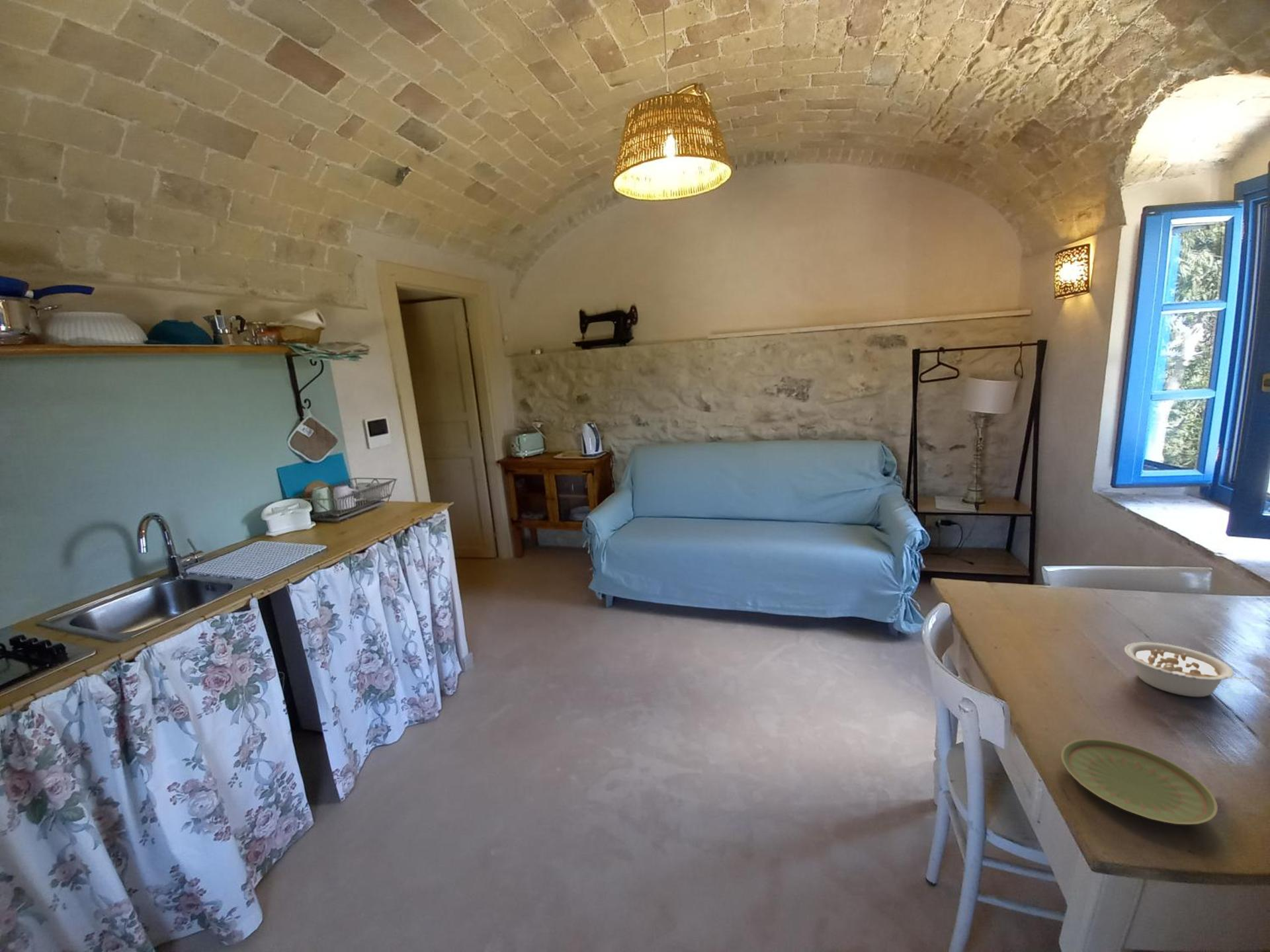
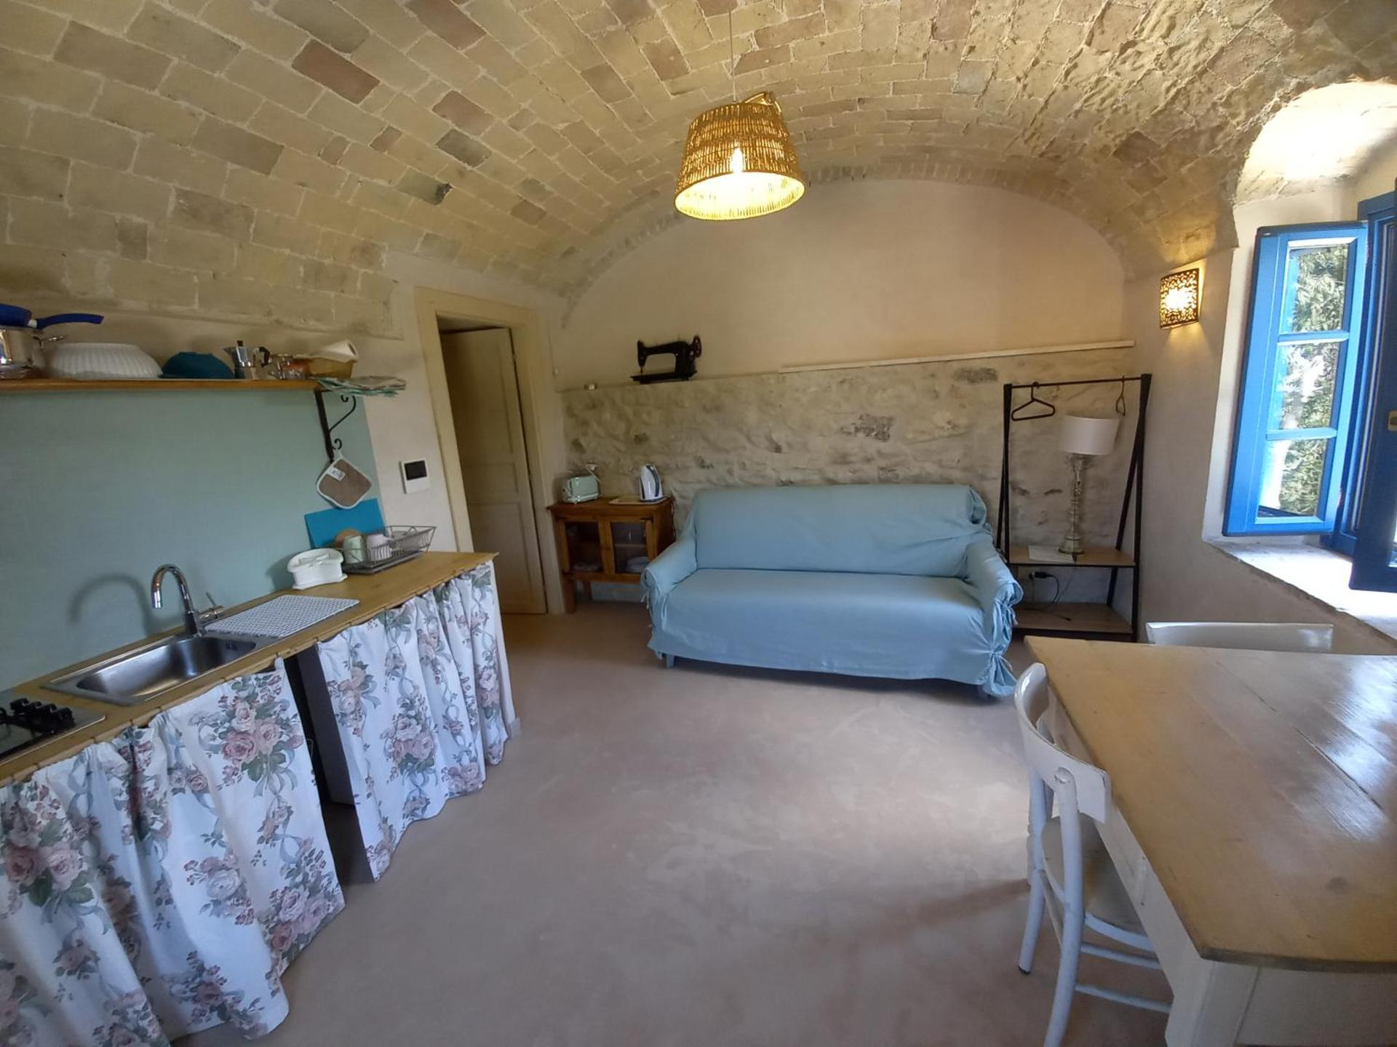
- plate (1132, 783)
- legume (1179, 670)
